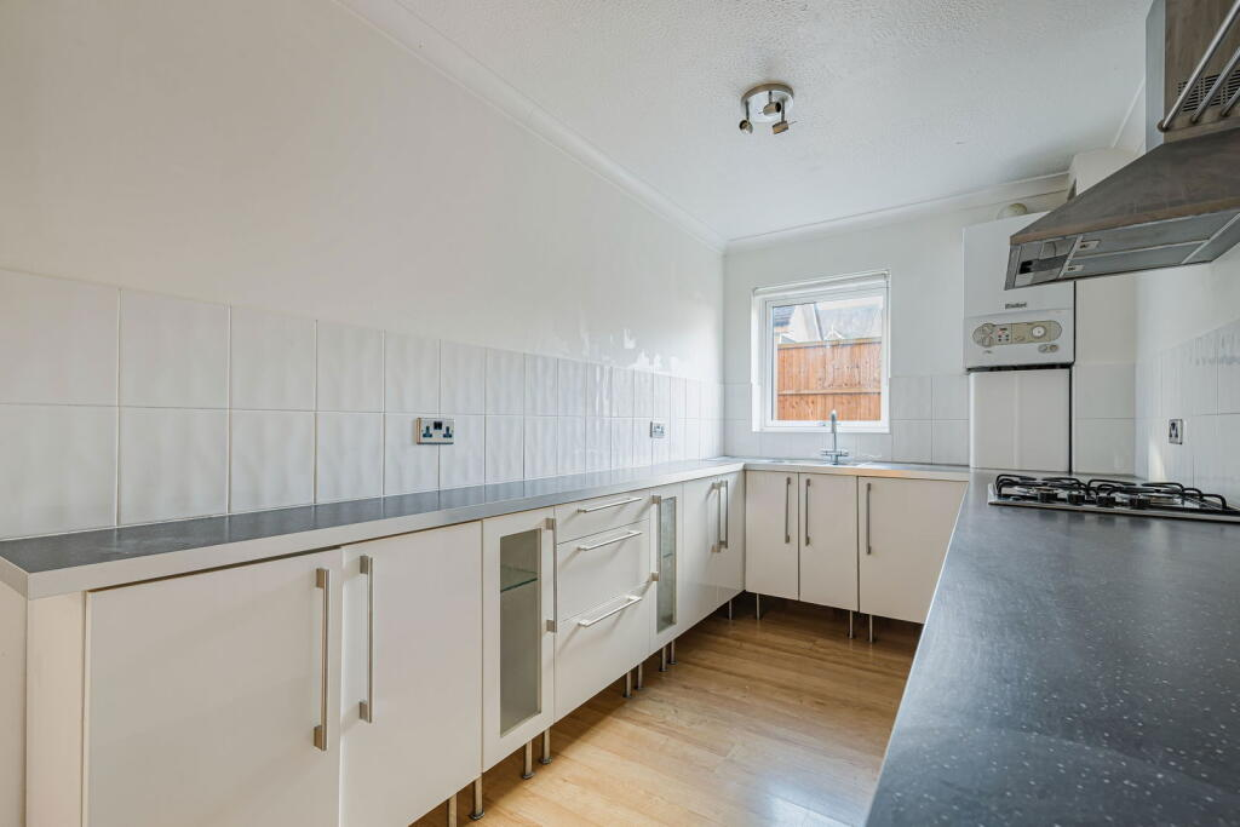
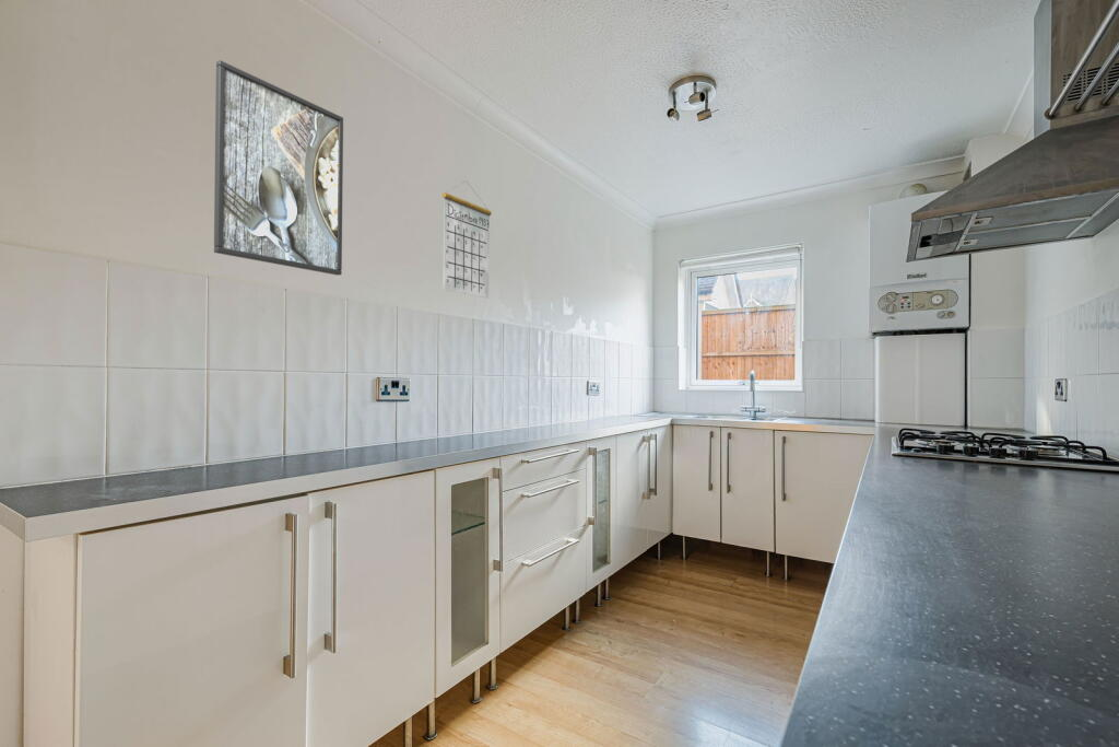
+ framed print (284, 178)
+ calendar (467, 236)
